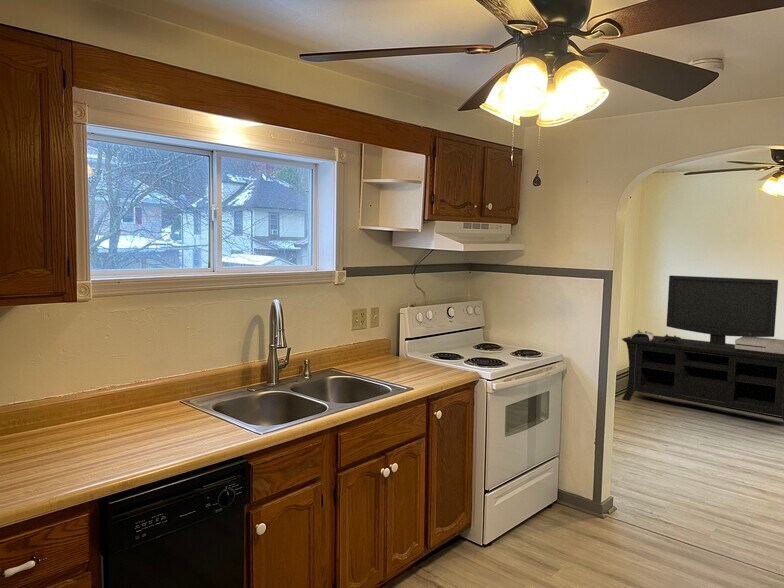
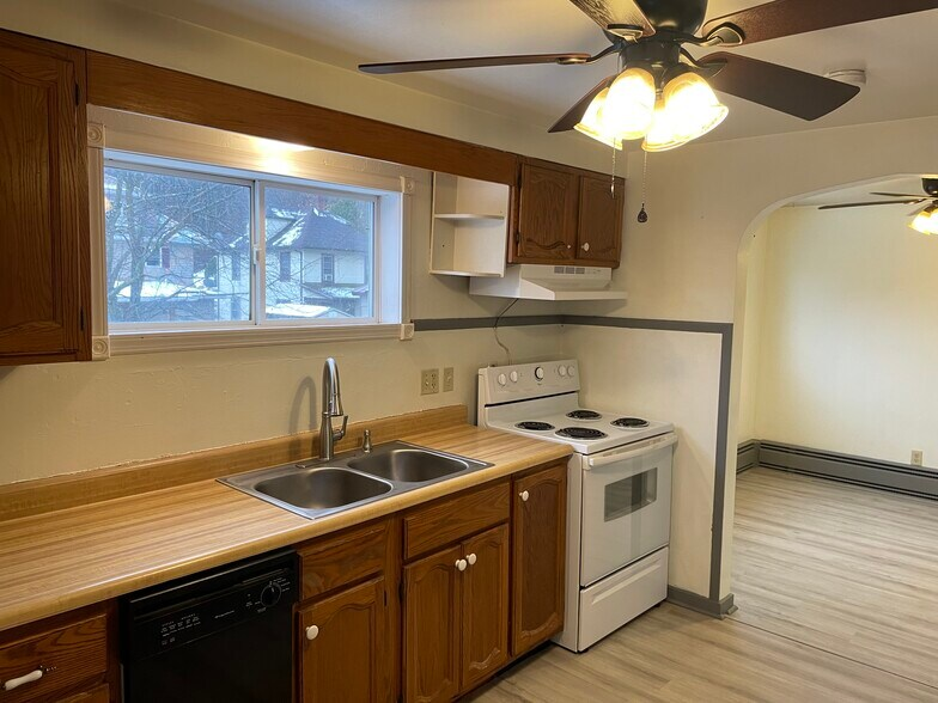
- media console (711, 344)
